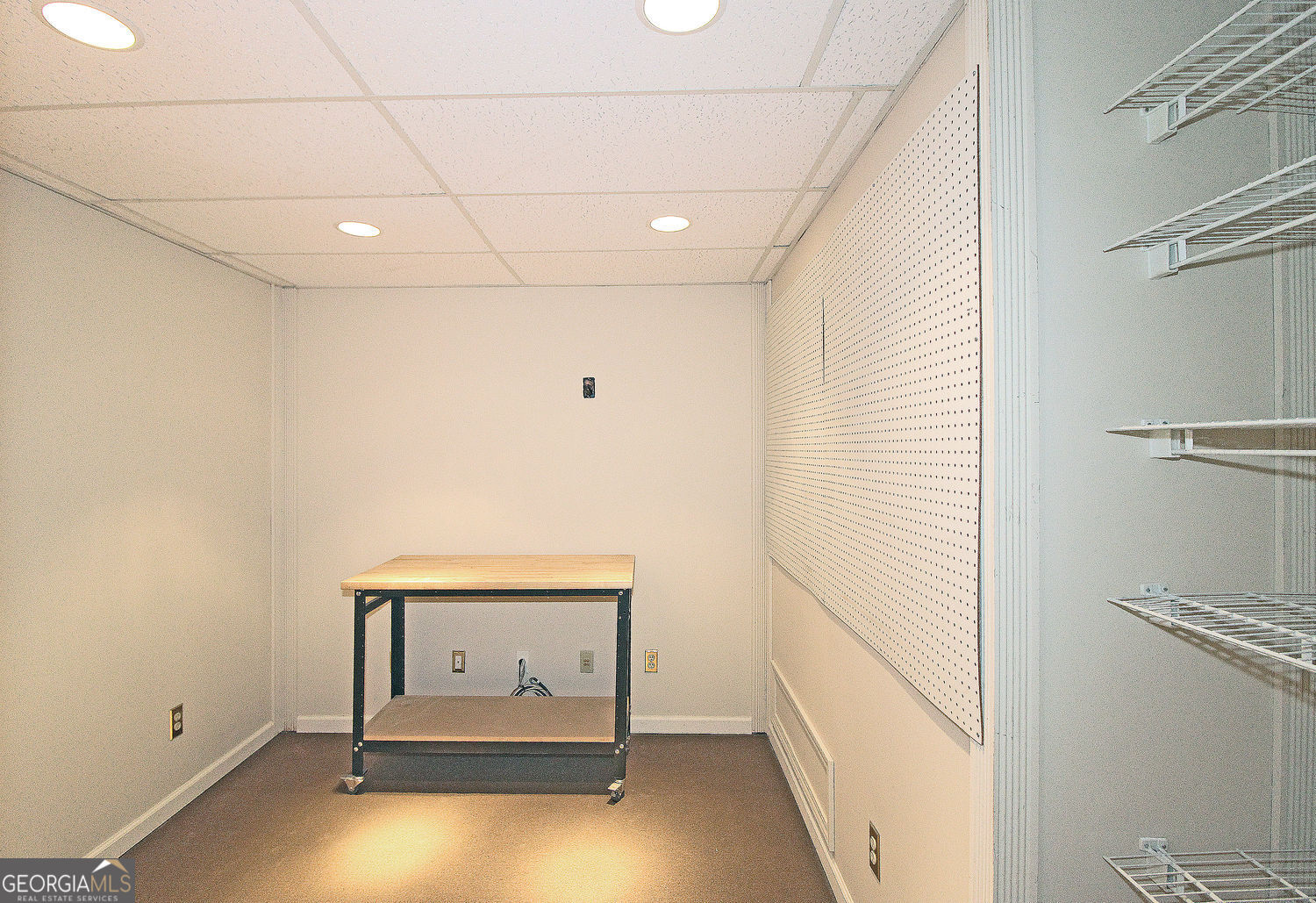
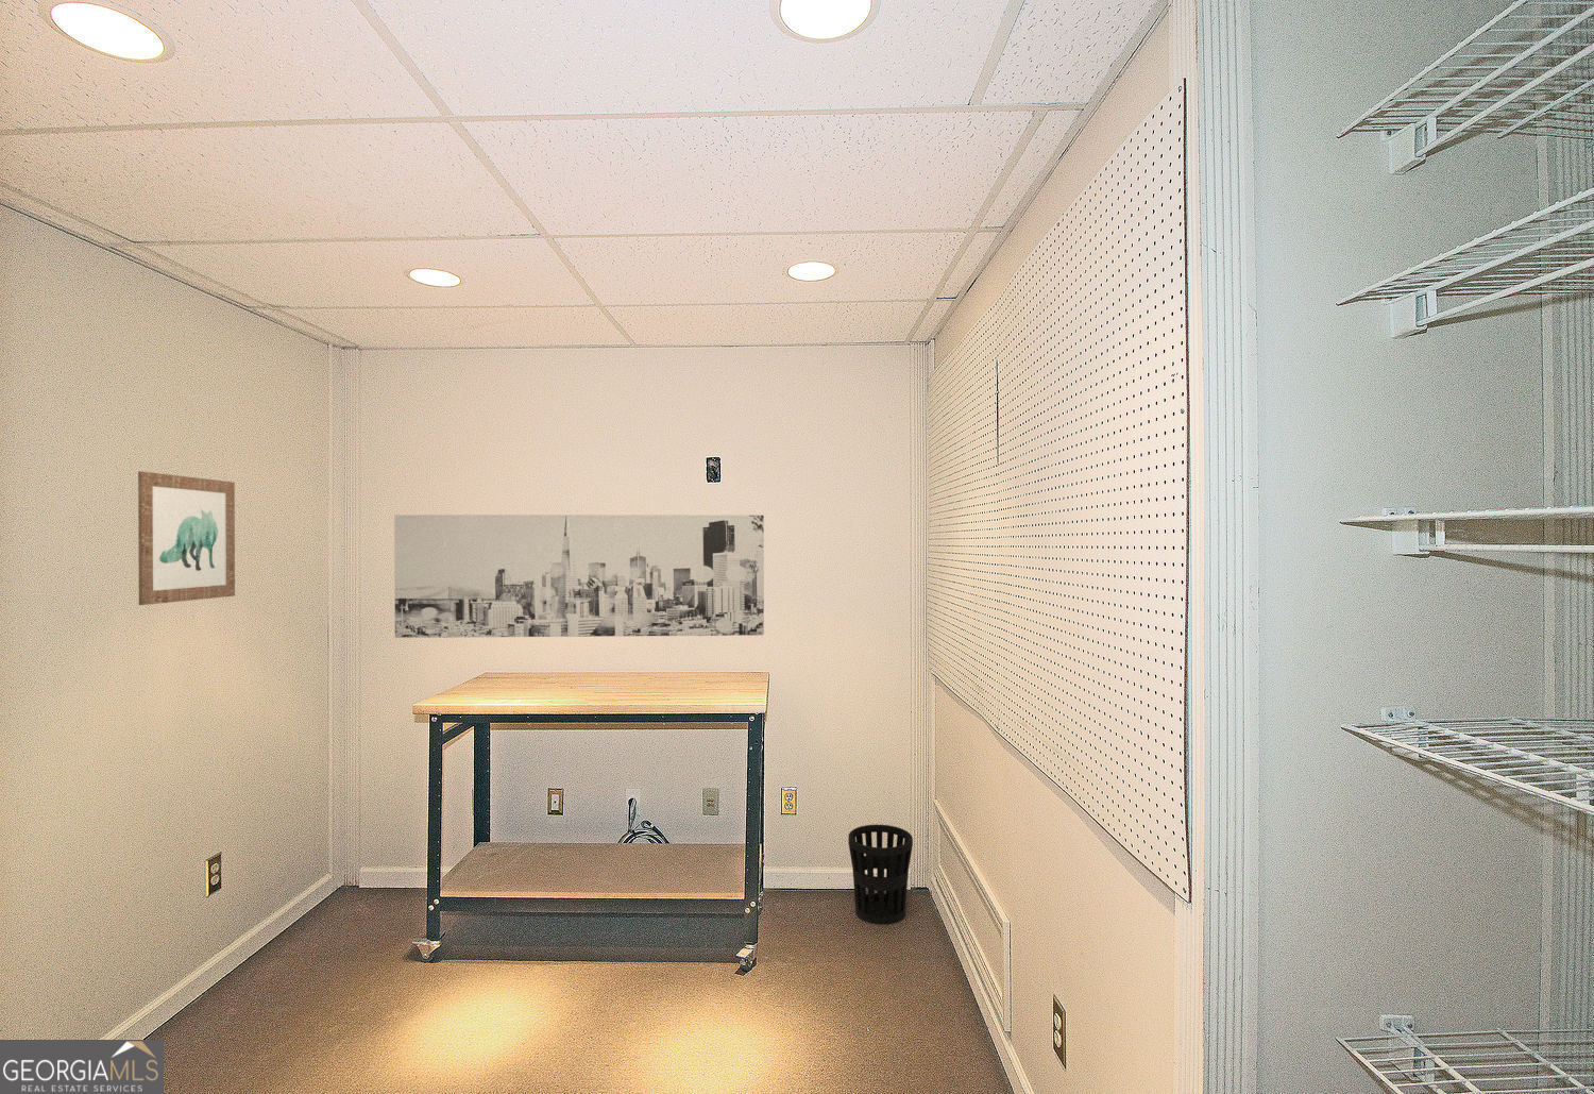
+ wastebasket (879, 874)
+ wall art (583, 575)
+ wall art (190, 538)
